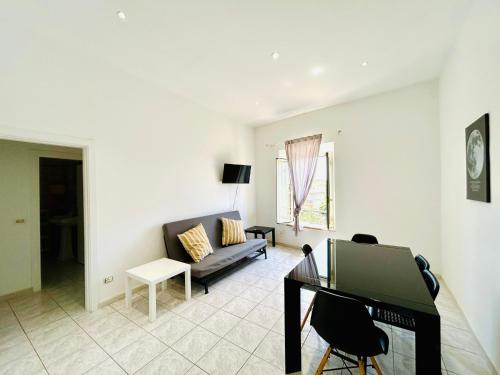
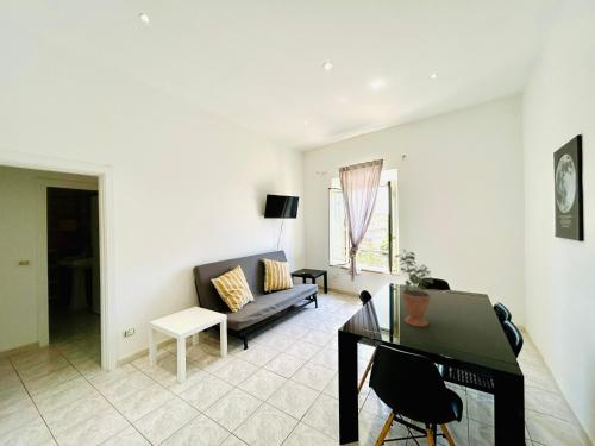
+ potted plant (412, 285)
